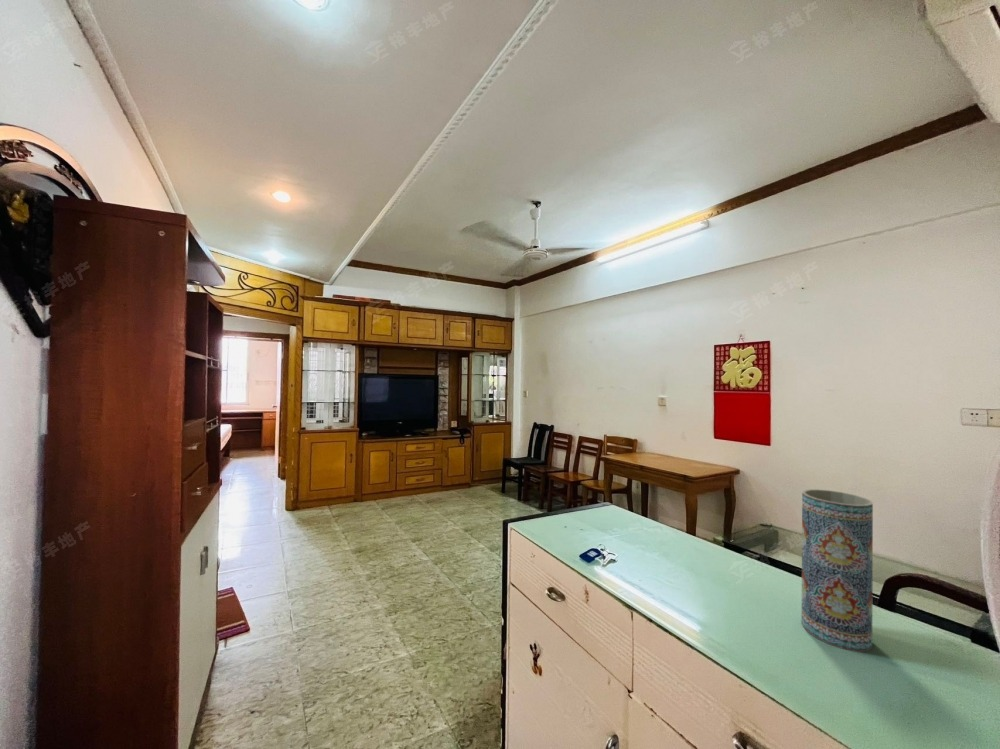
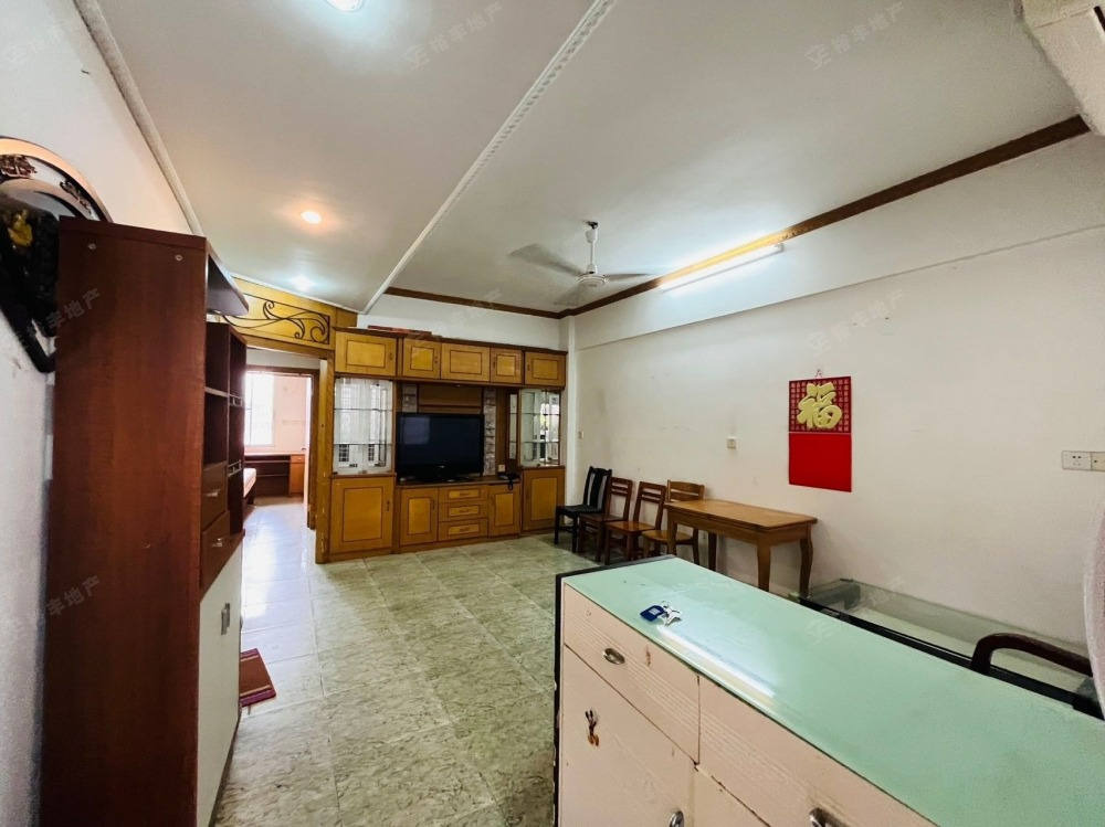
- vase (835, 564)
